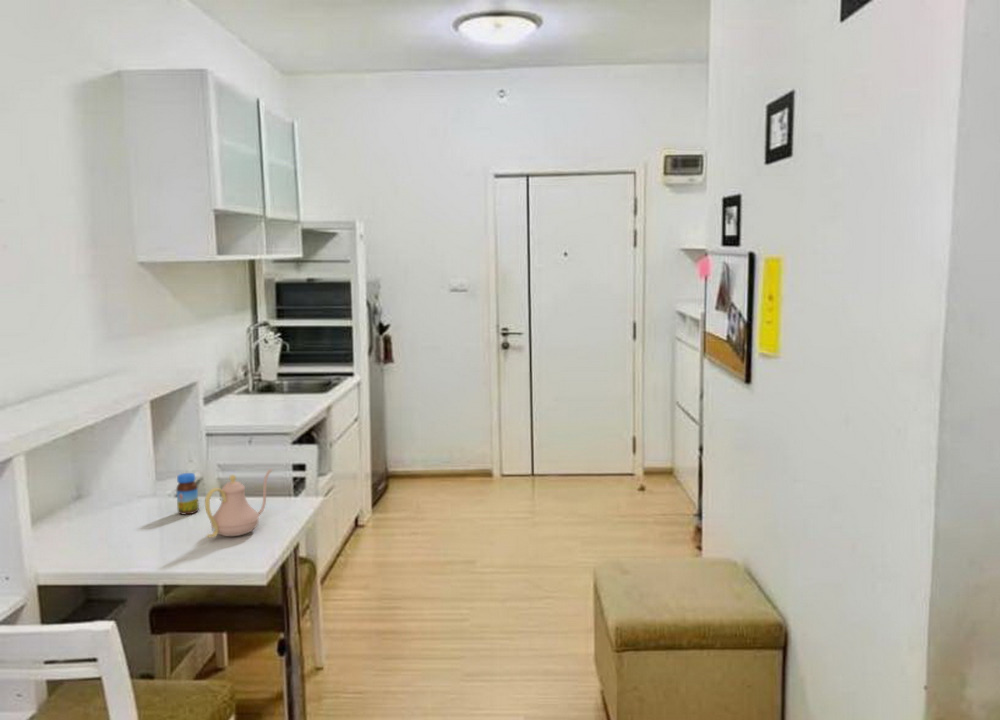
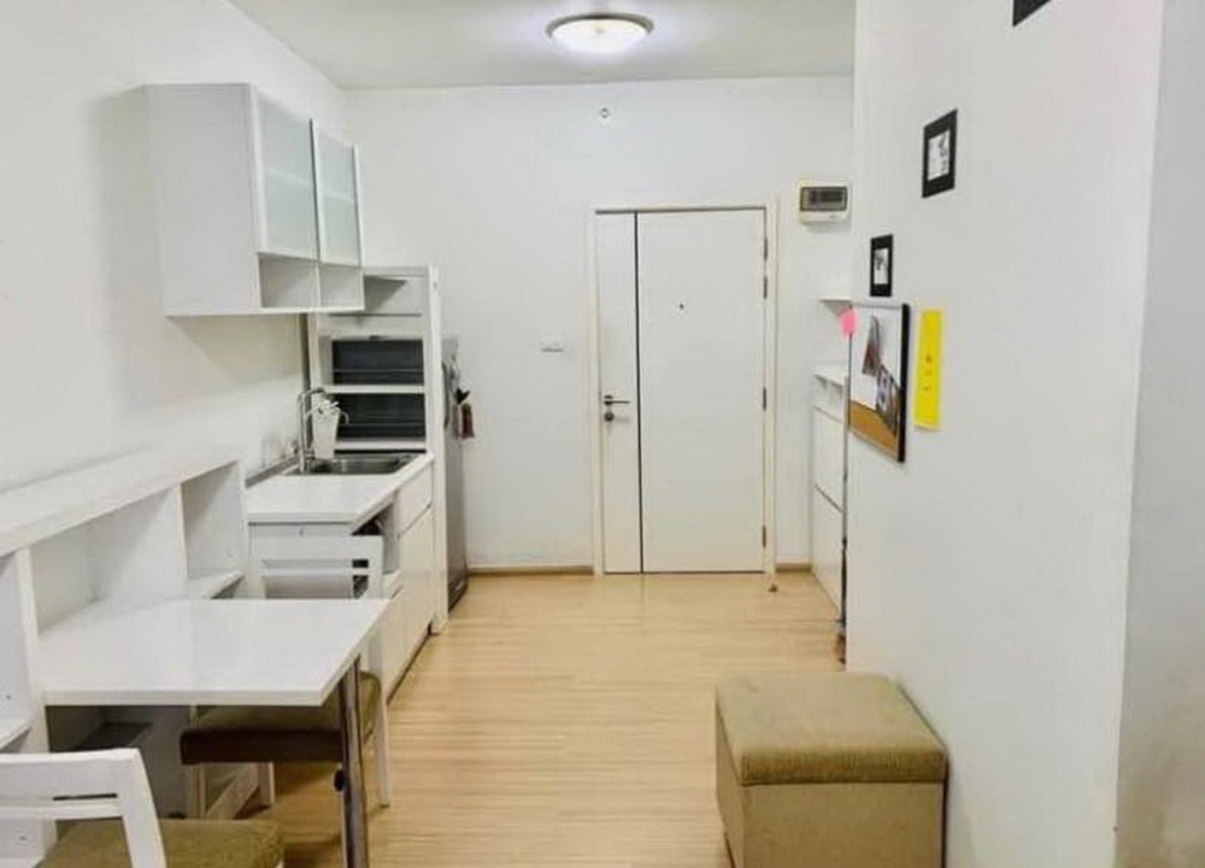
- jar (187, 493)
- teapot (241, 501)
